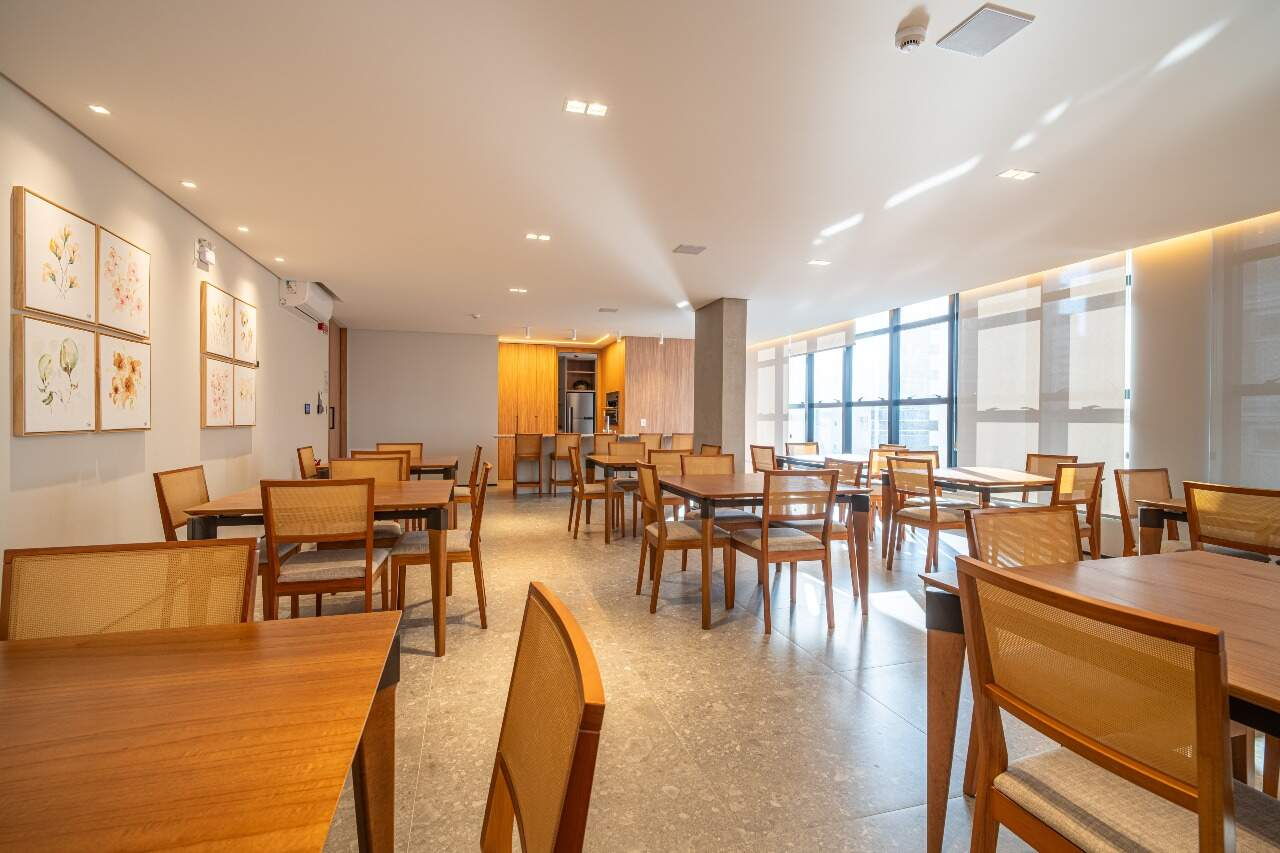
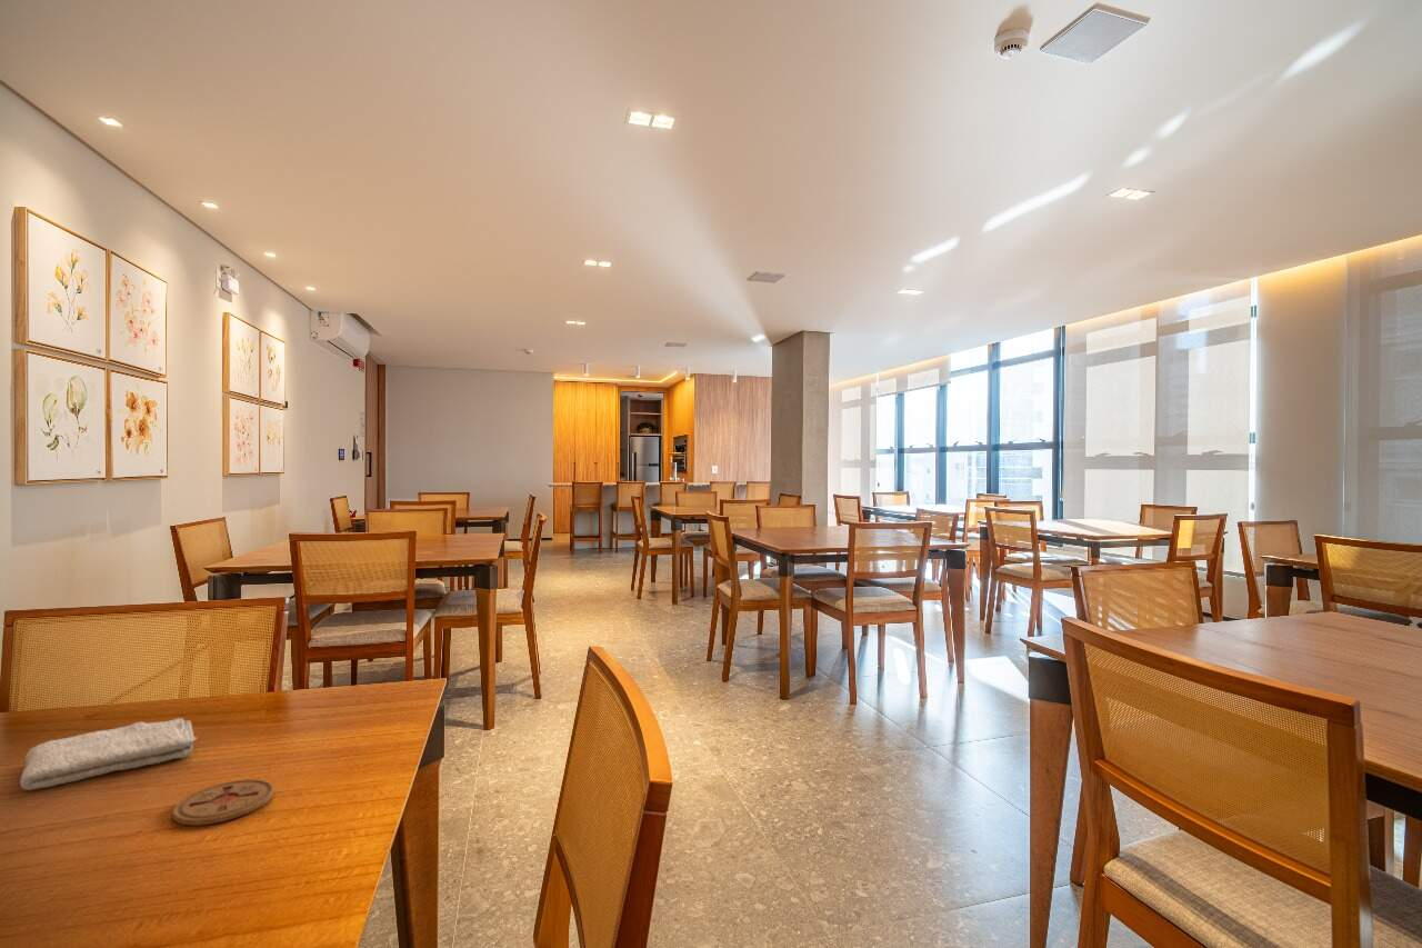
+ coaster (224, 800)
+ washcloth (113, 749)
